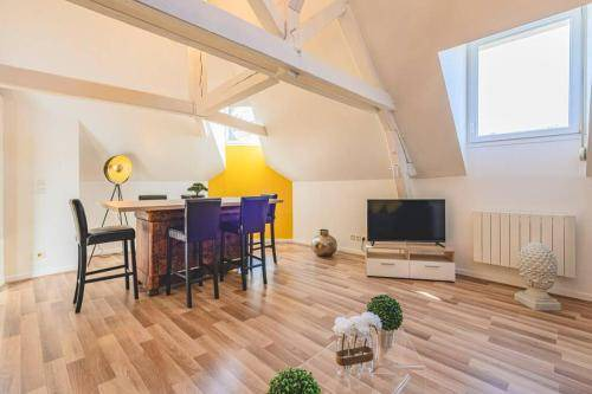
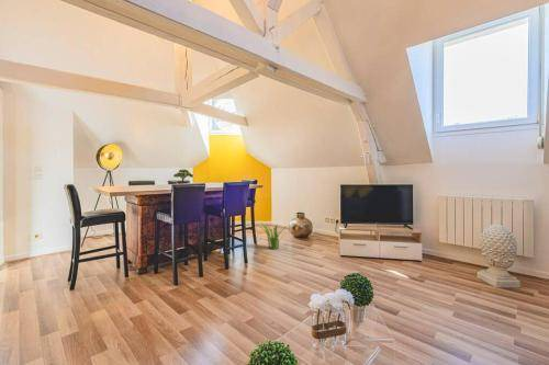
+ decorative plant (272, 236)
